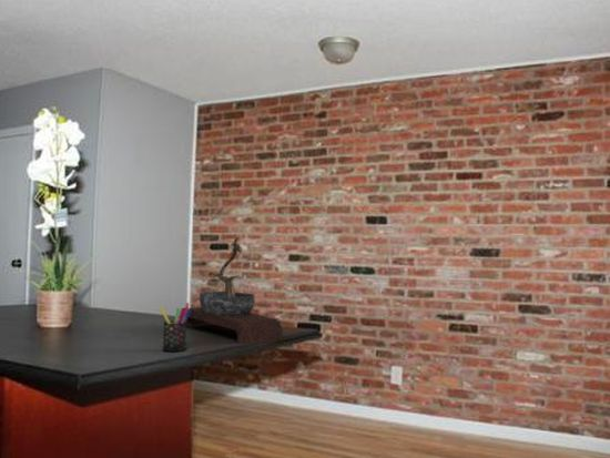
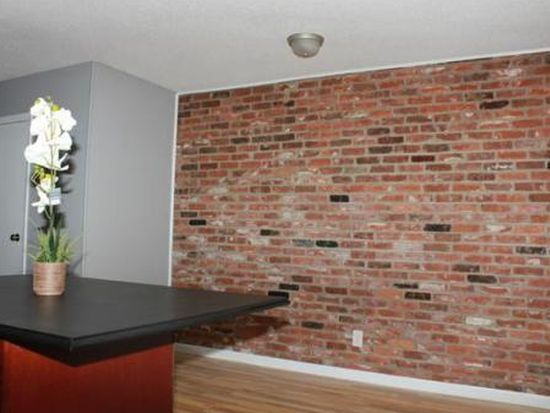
- pen holder (176, 325)
- bonsai tree (227, 284)
